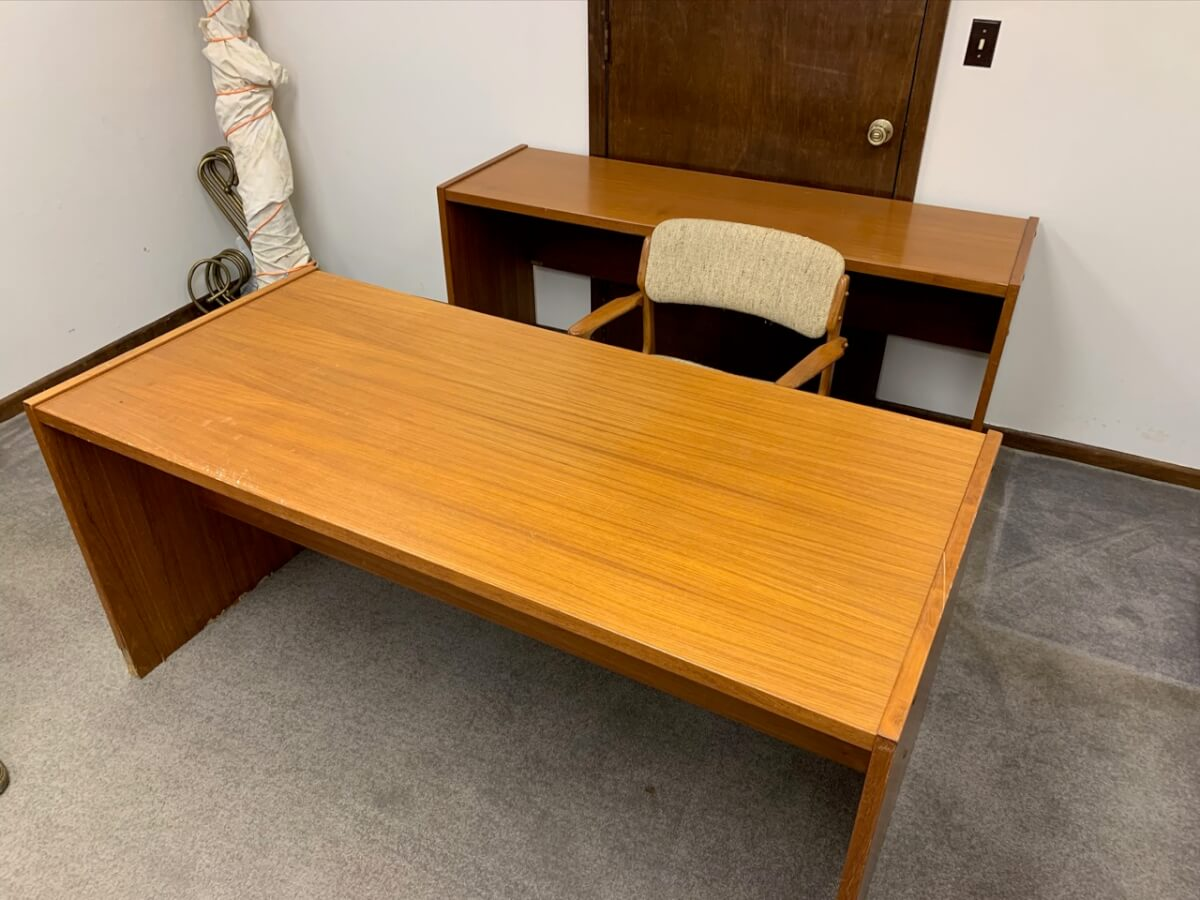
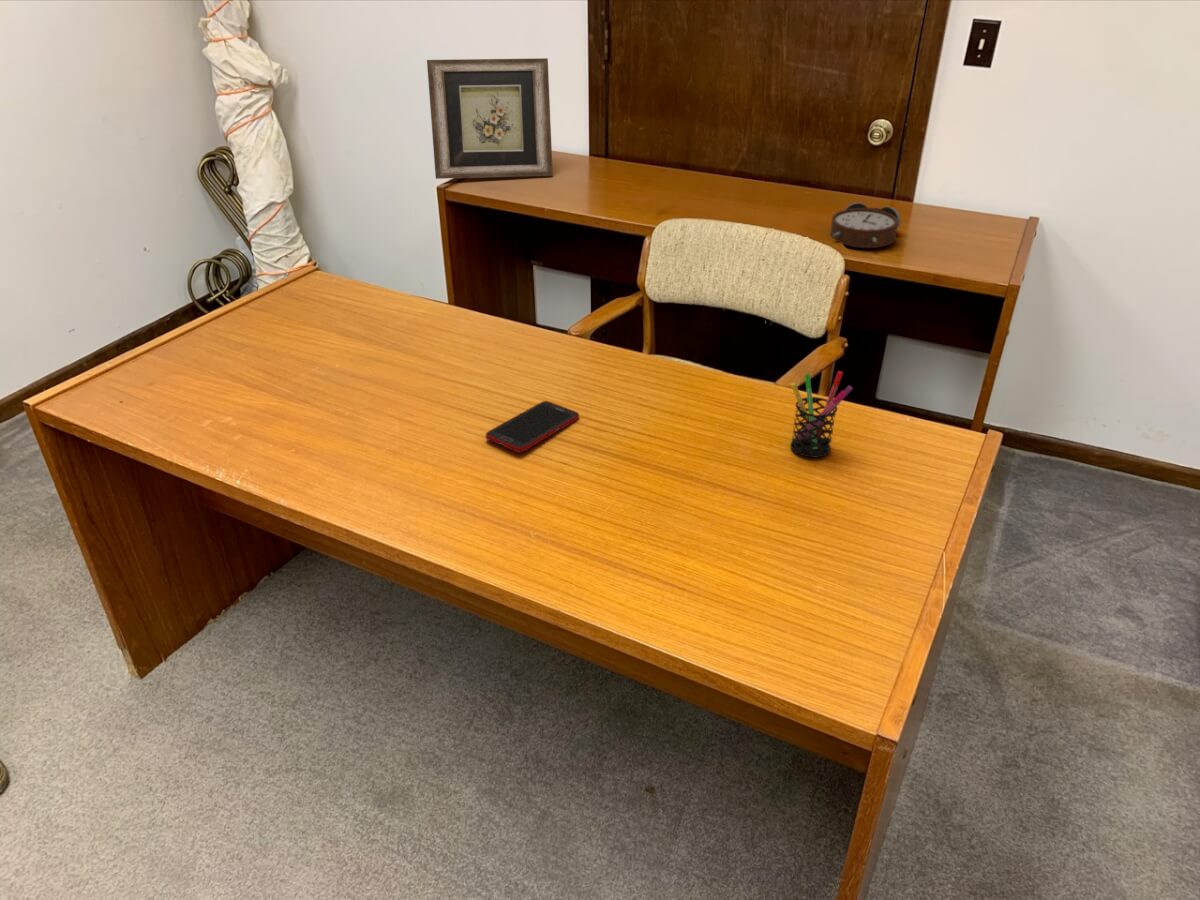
+ cell phone (533, 425)
+ picture frame (491, 119)
+ alarm clock (866, 222)
+ pen holder (815, 409)
